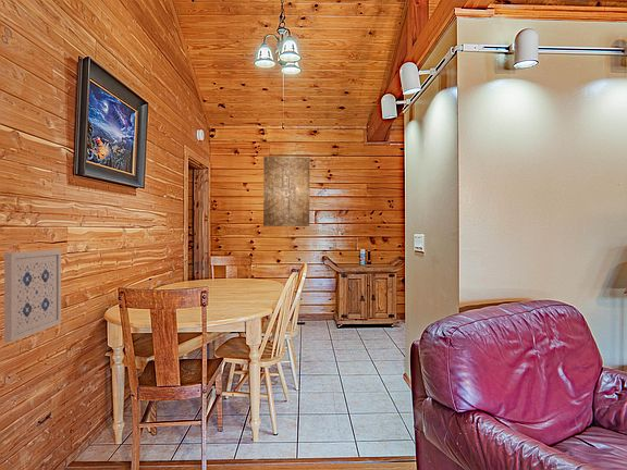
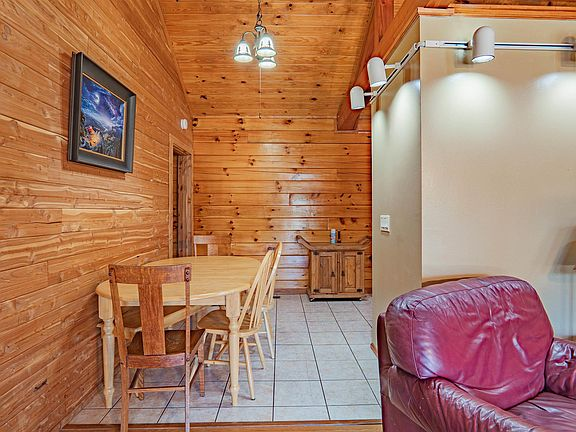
- wall art (35, 292)
- wall art (286, 191)
